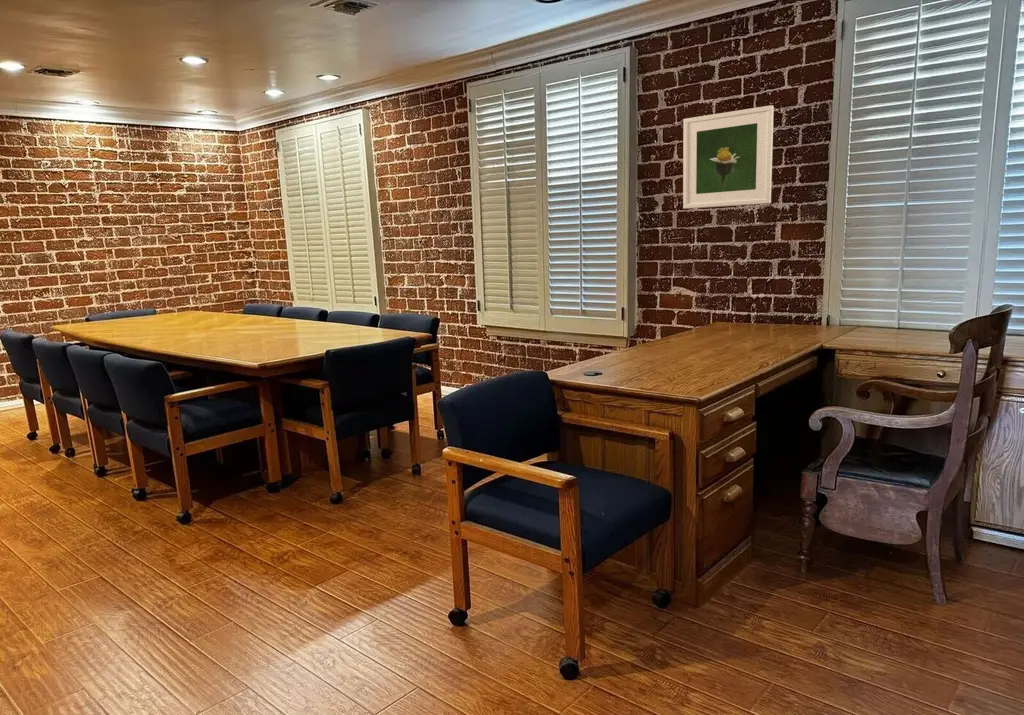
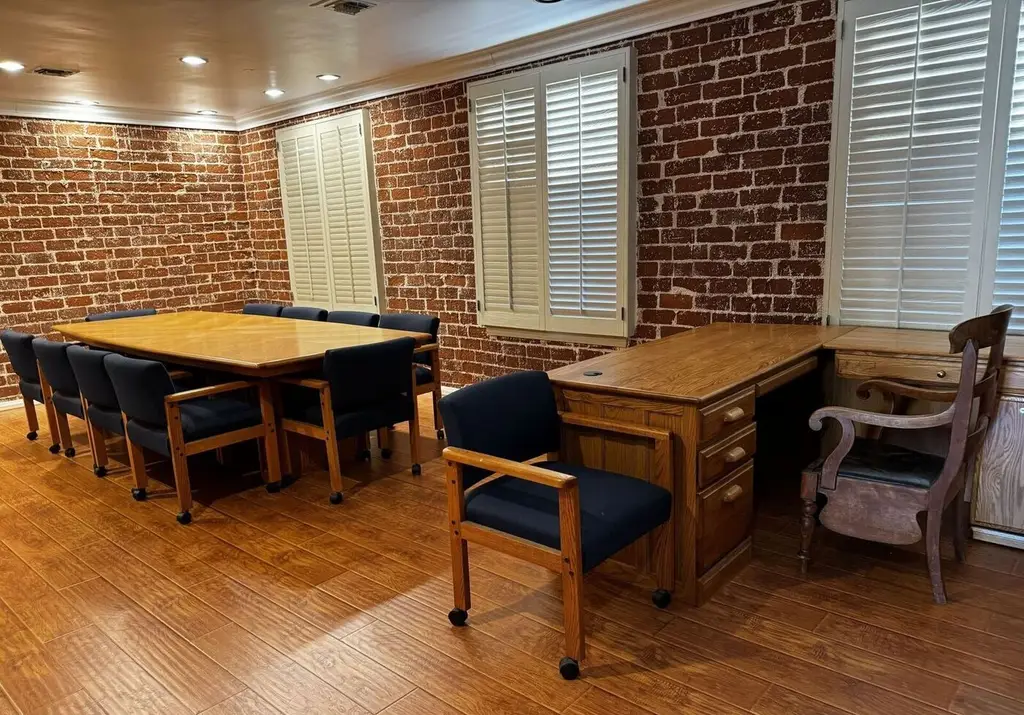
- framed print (726, 159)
